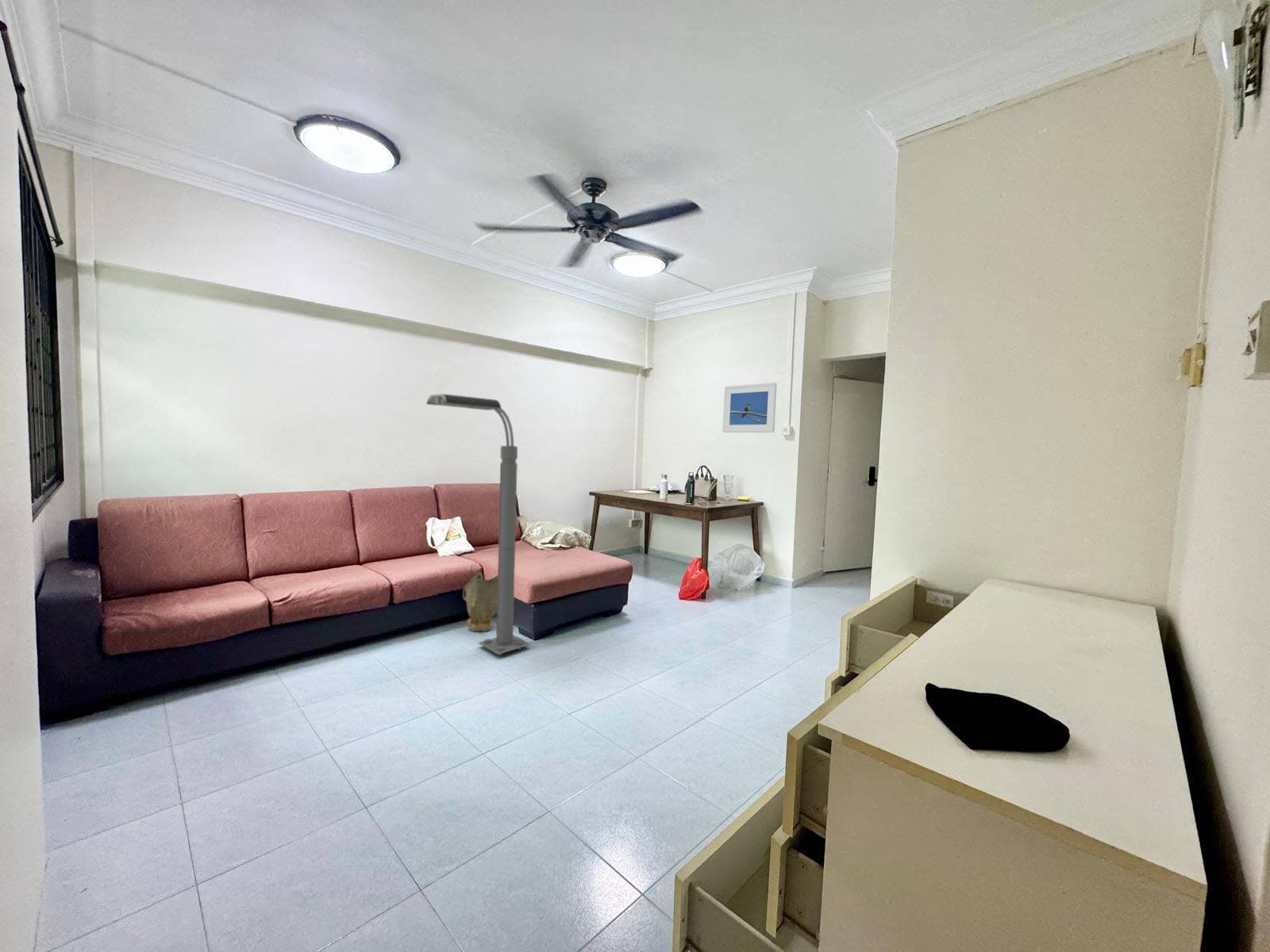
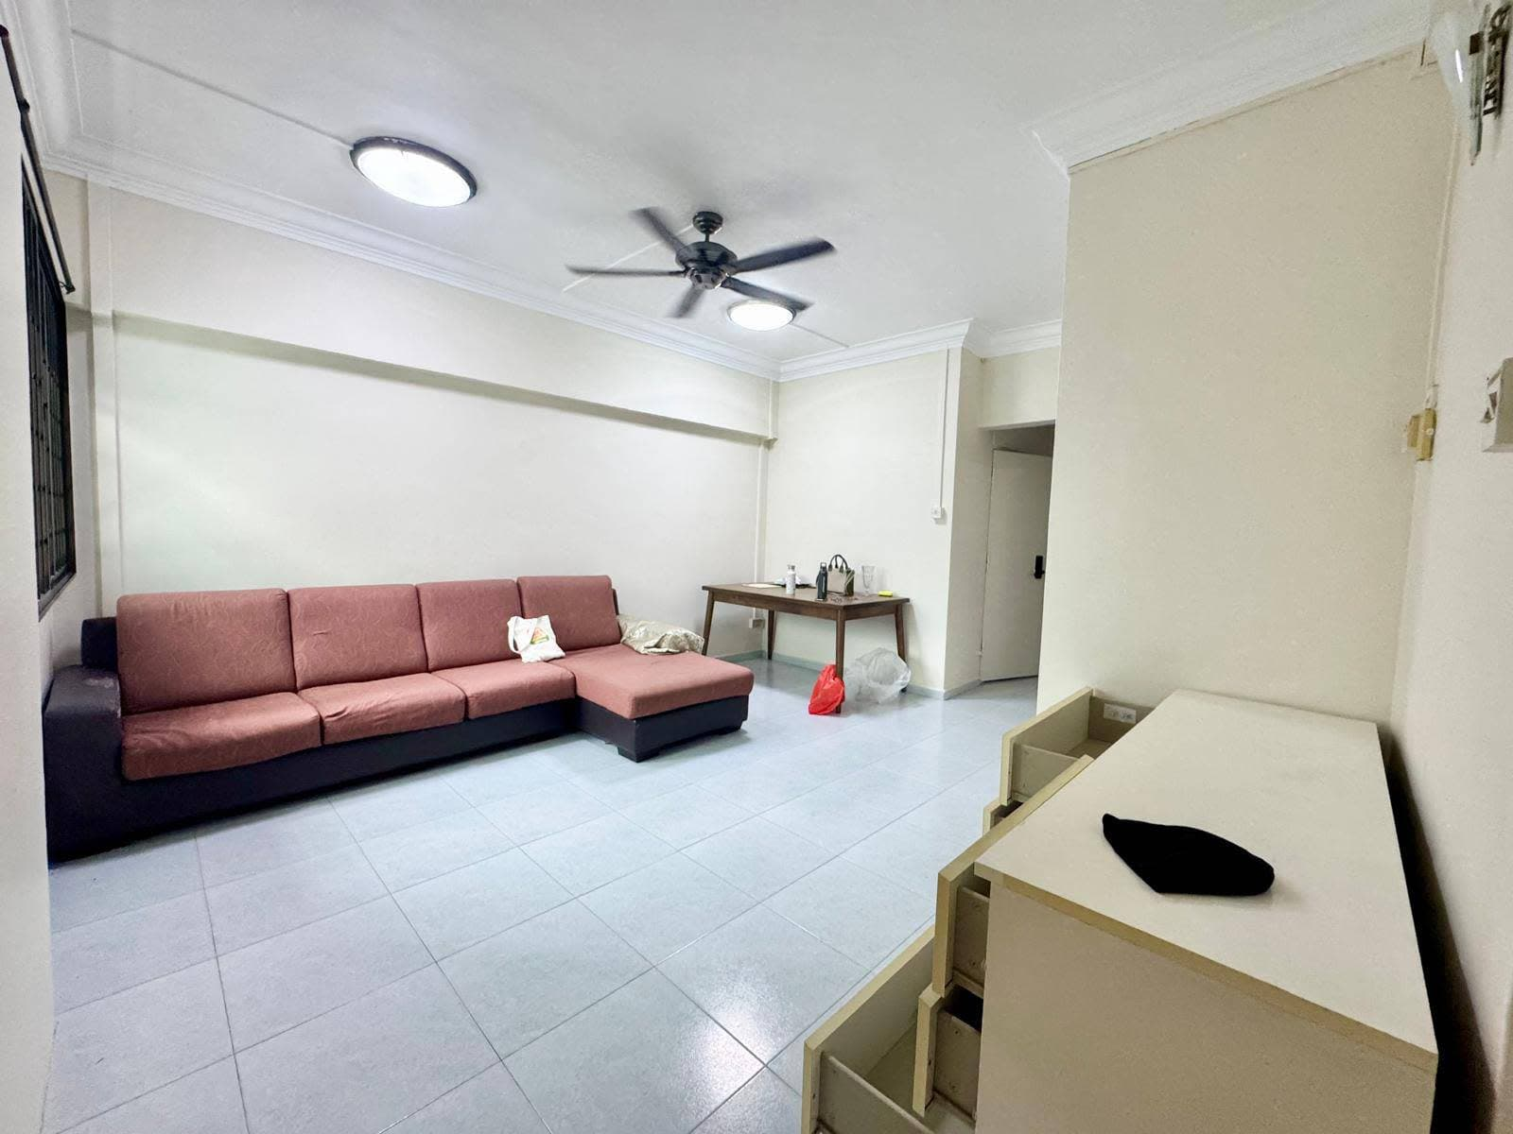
- bag (487, 599)
- floor lamp (498, 529)
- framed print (749, 409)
